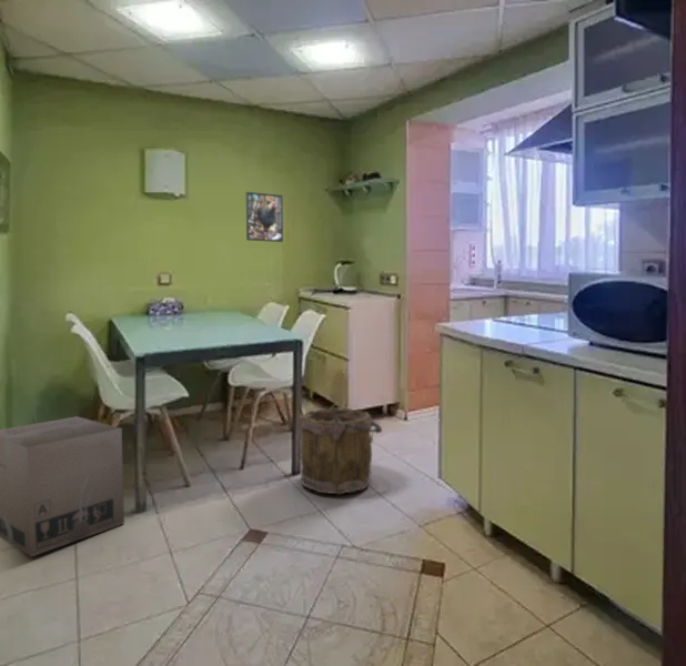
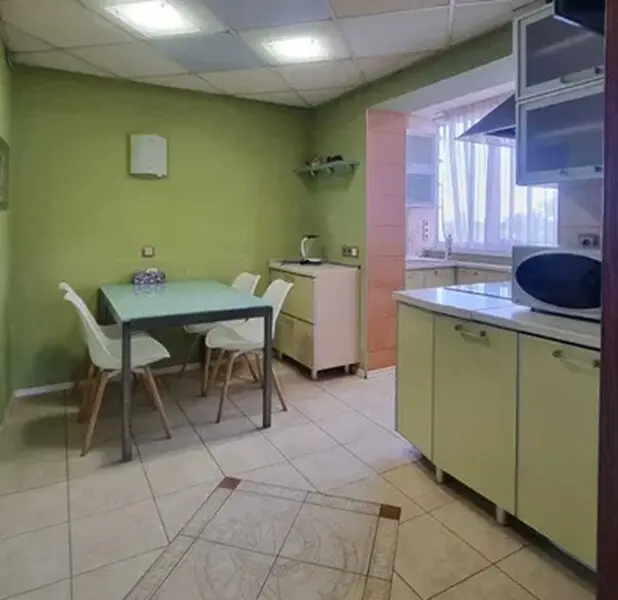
- bucket (341, 445)
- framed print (264, 216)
- cardboard box (56, 478)
